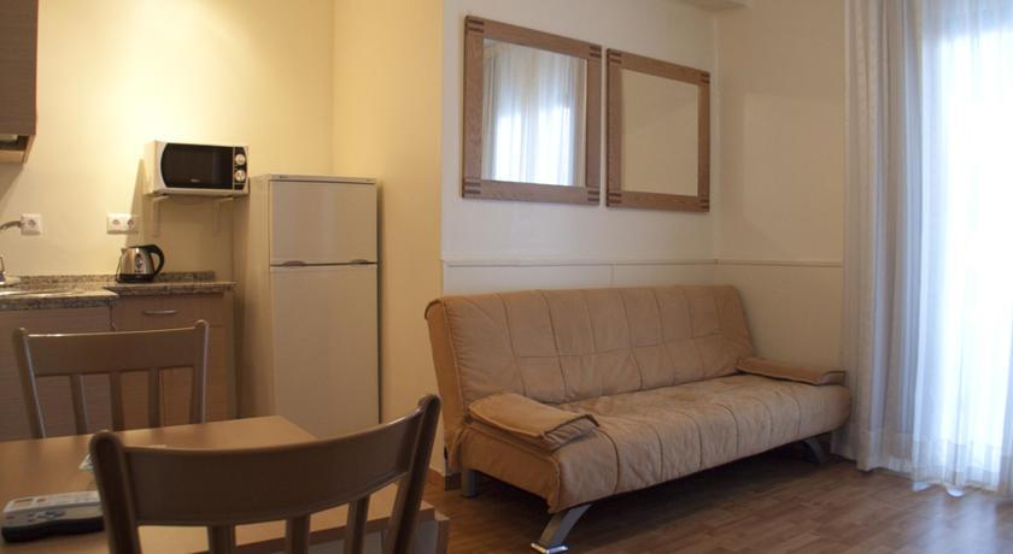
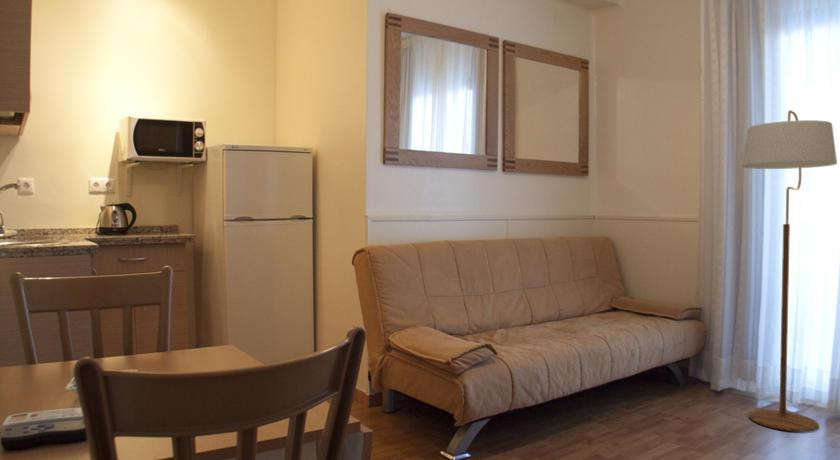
+ floor lamp (787, 265)
